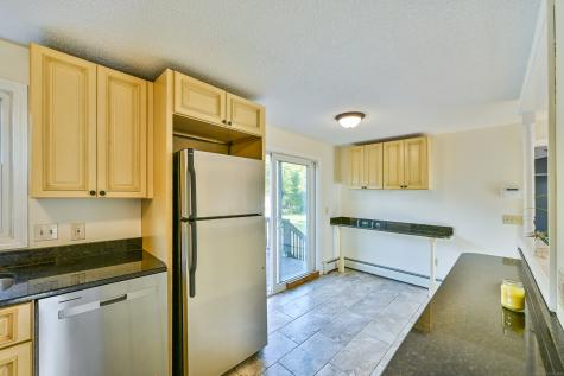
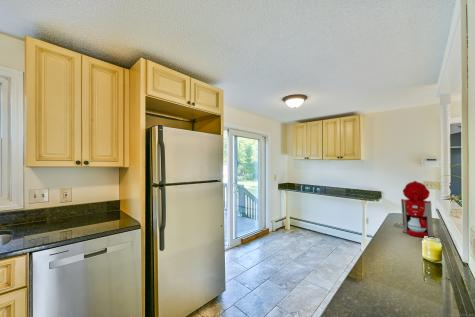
+ coffee maker (412, 205)
